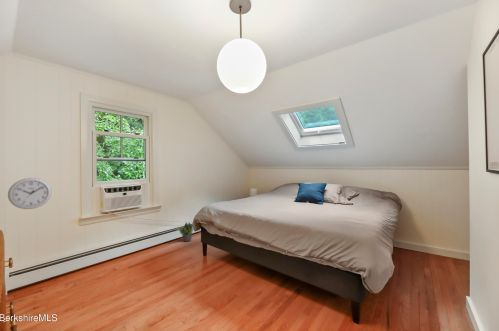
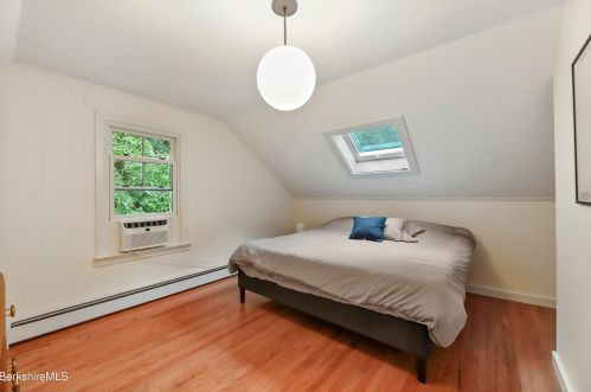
- potted plant (184, 231)
- wall clock (30, 193)
